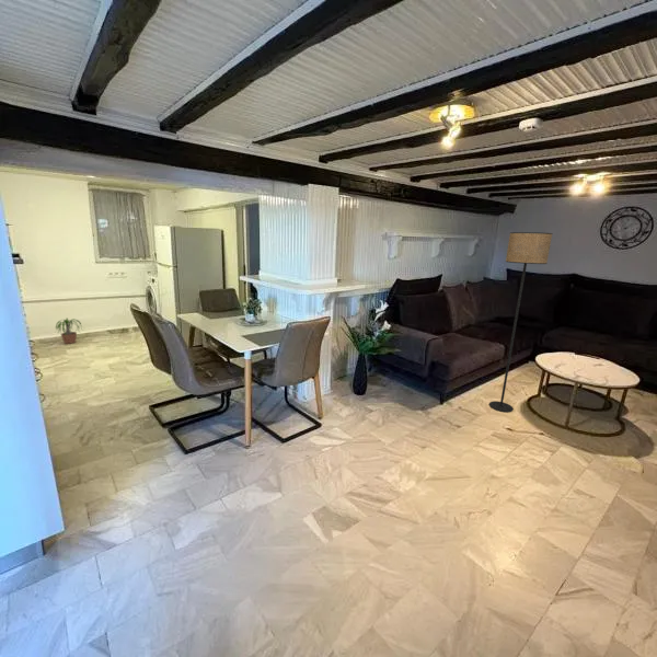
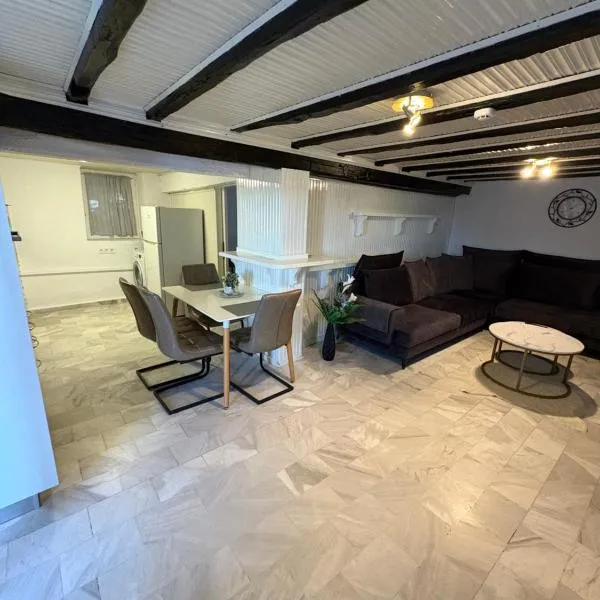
- floor lamp (515, 325)
- potted plant (70, 330)
